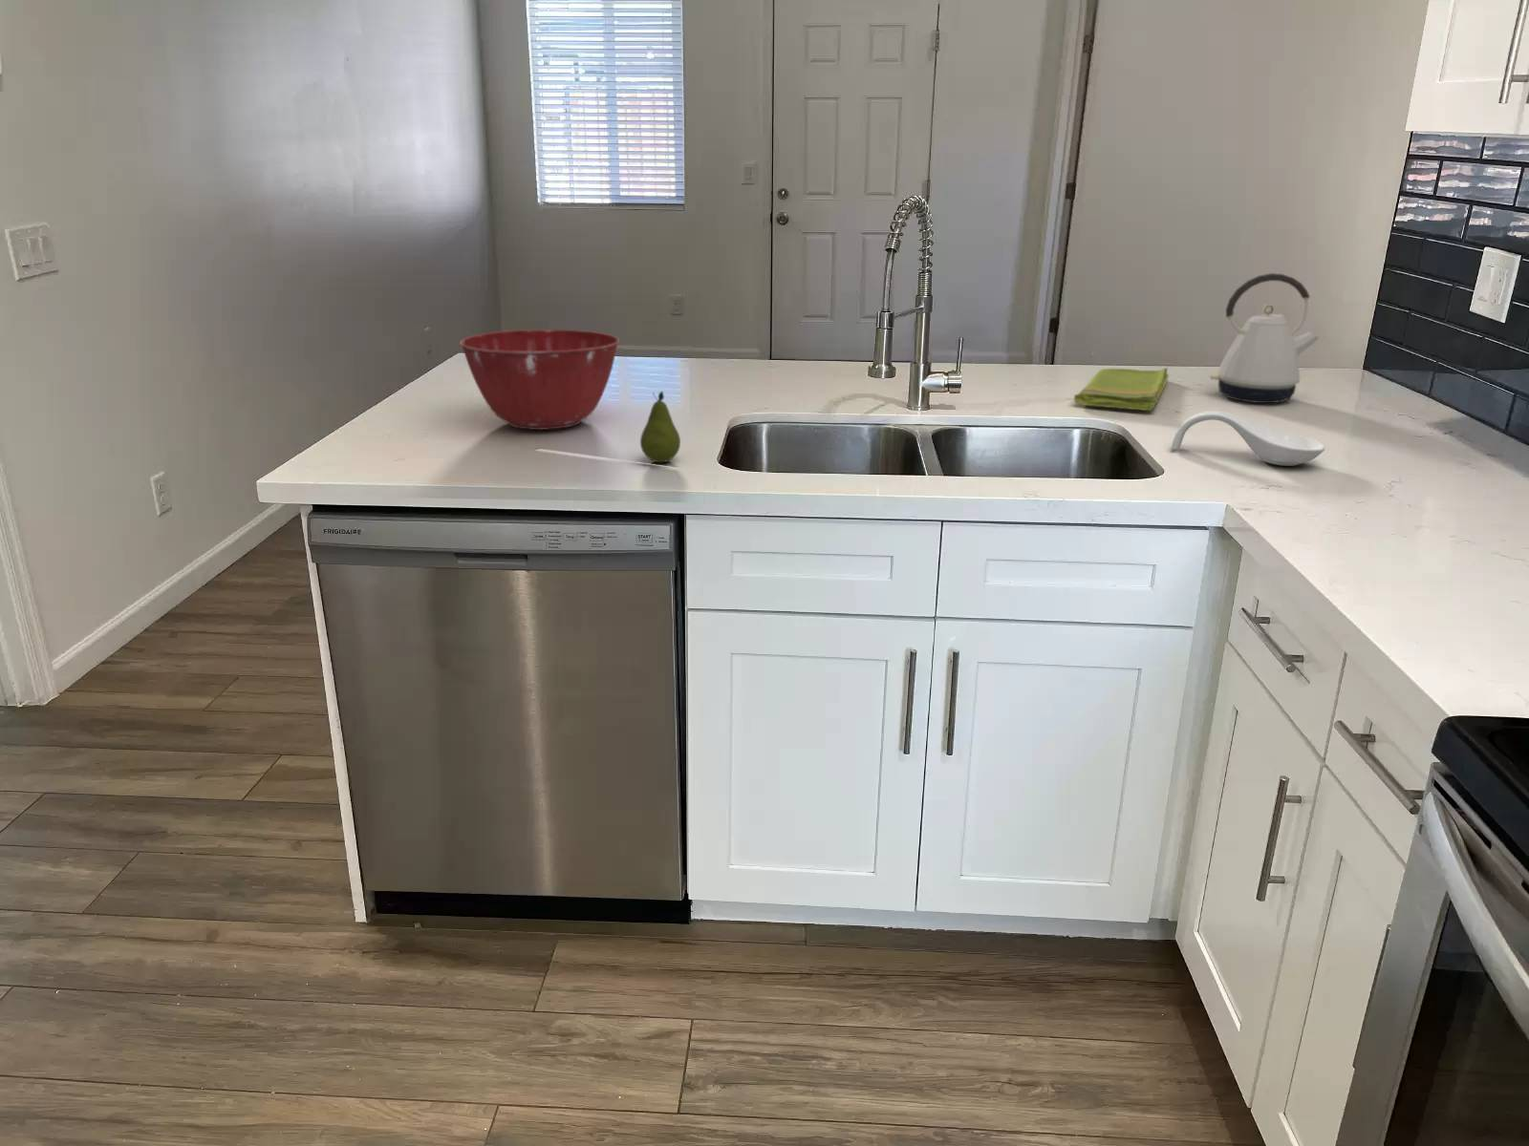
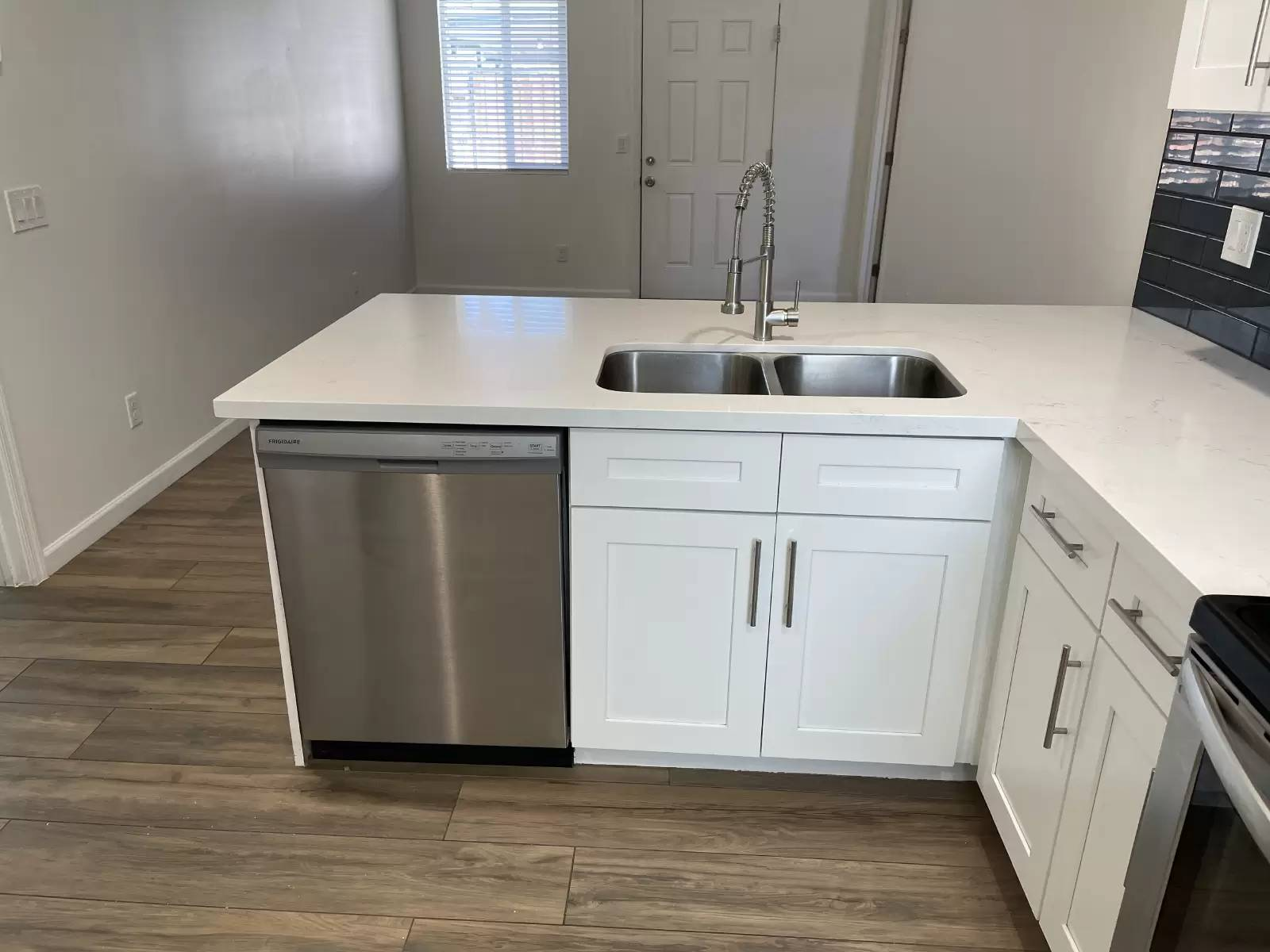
- fruit (660, 426)
- kettle (1268, 336)
- mixing bowl (543, 380)
- dish towel (1123, 385)
- spoon rest (1248, 437)
